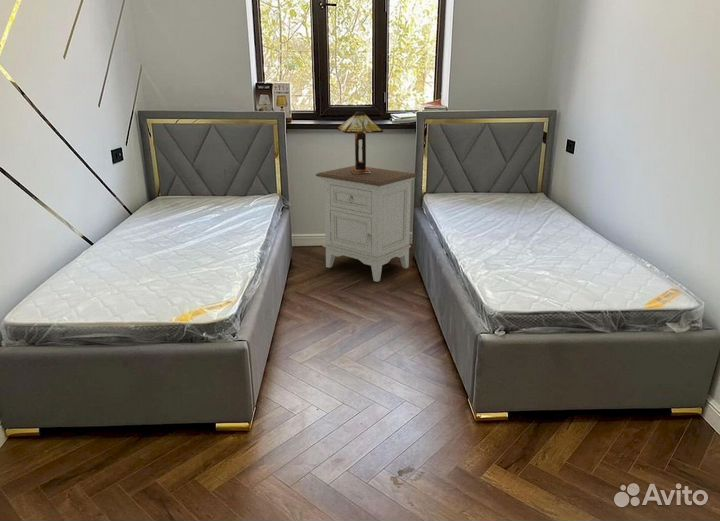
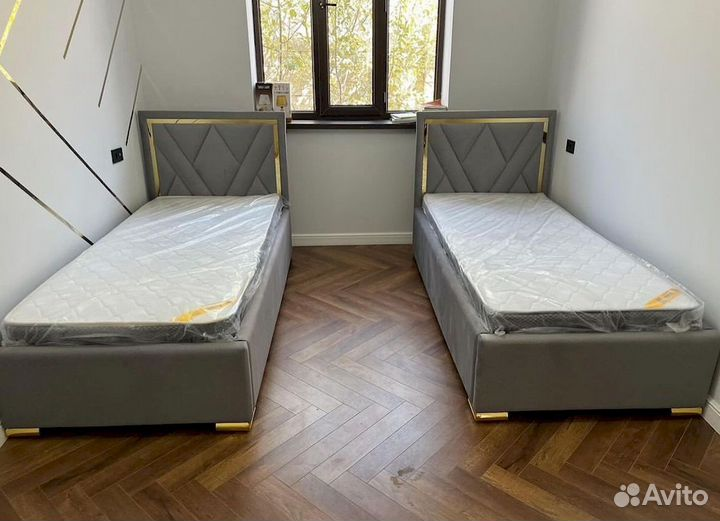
- nightstand (365, 222)
- table lamp (358, 141)
